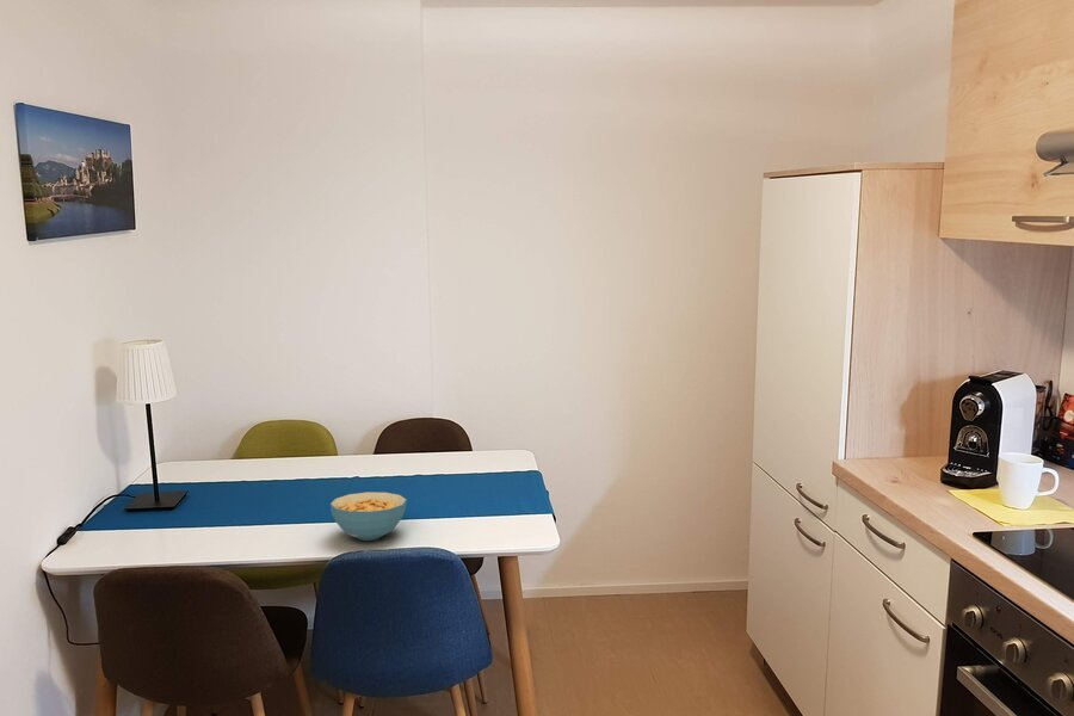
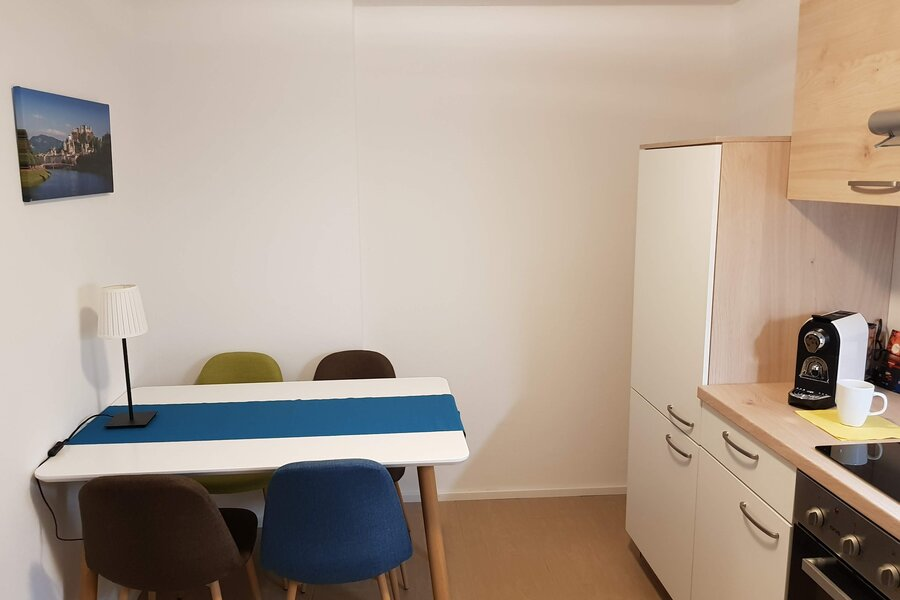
- cereal bowl (369, 519)
